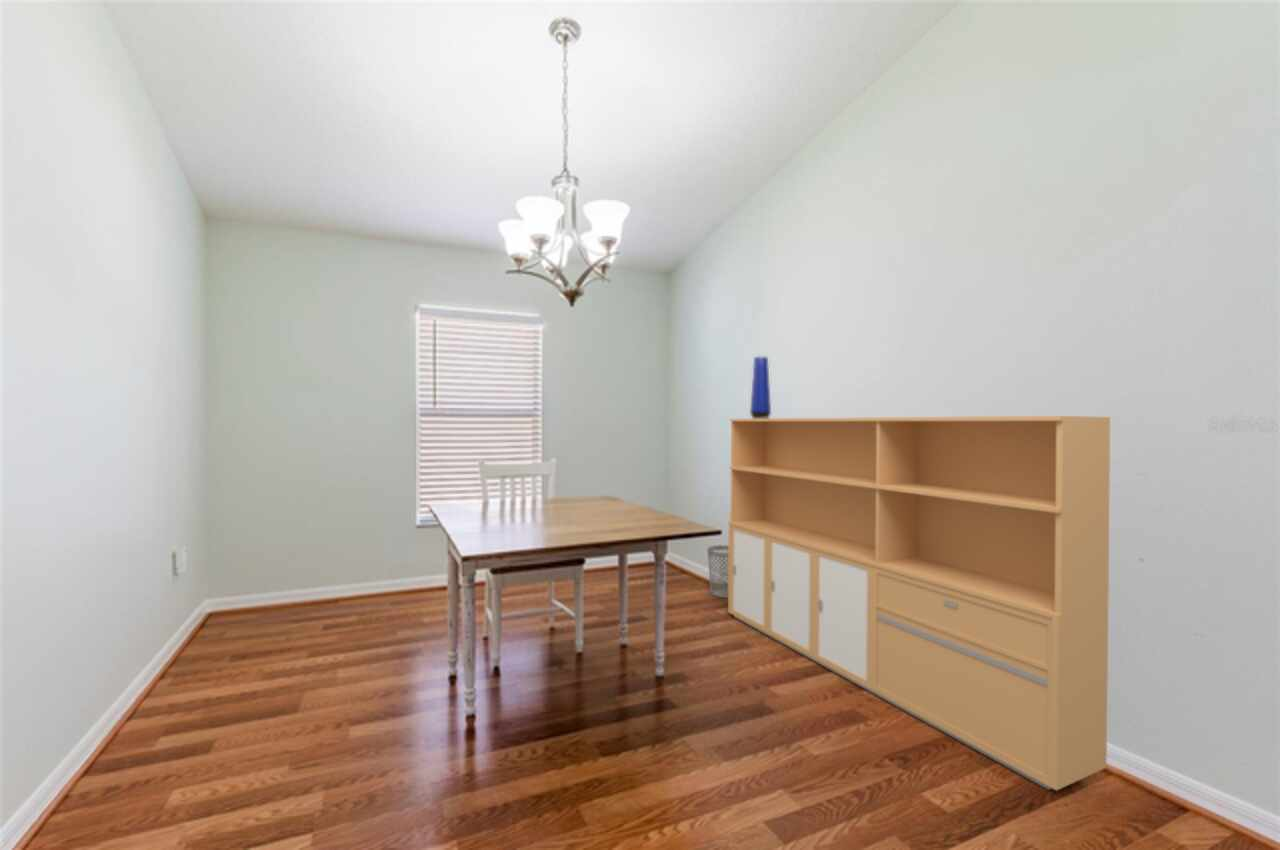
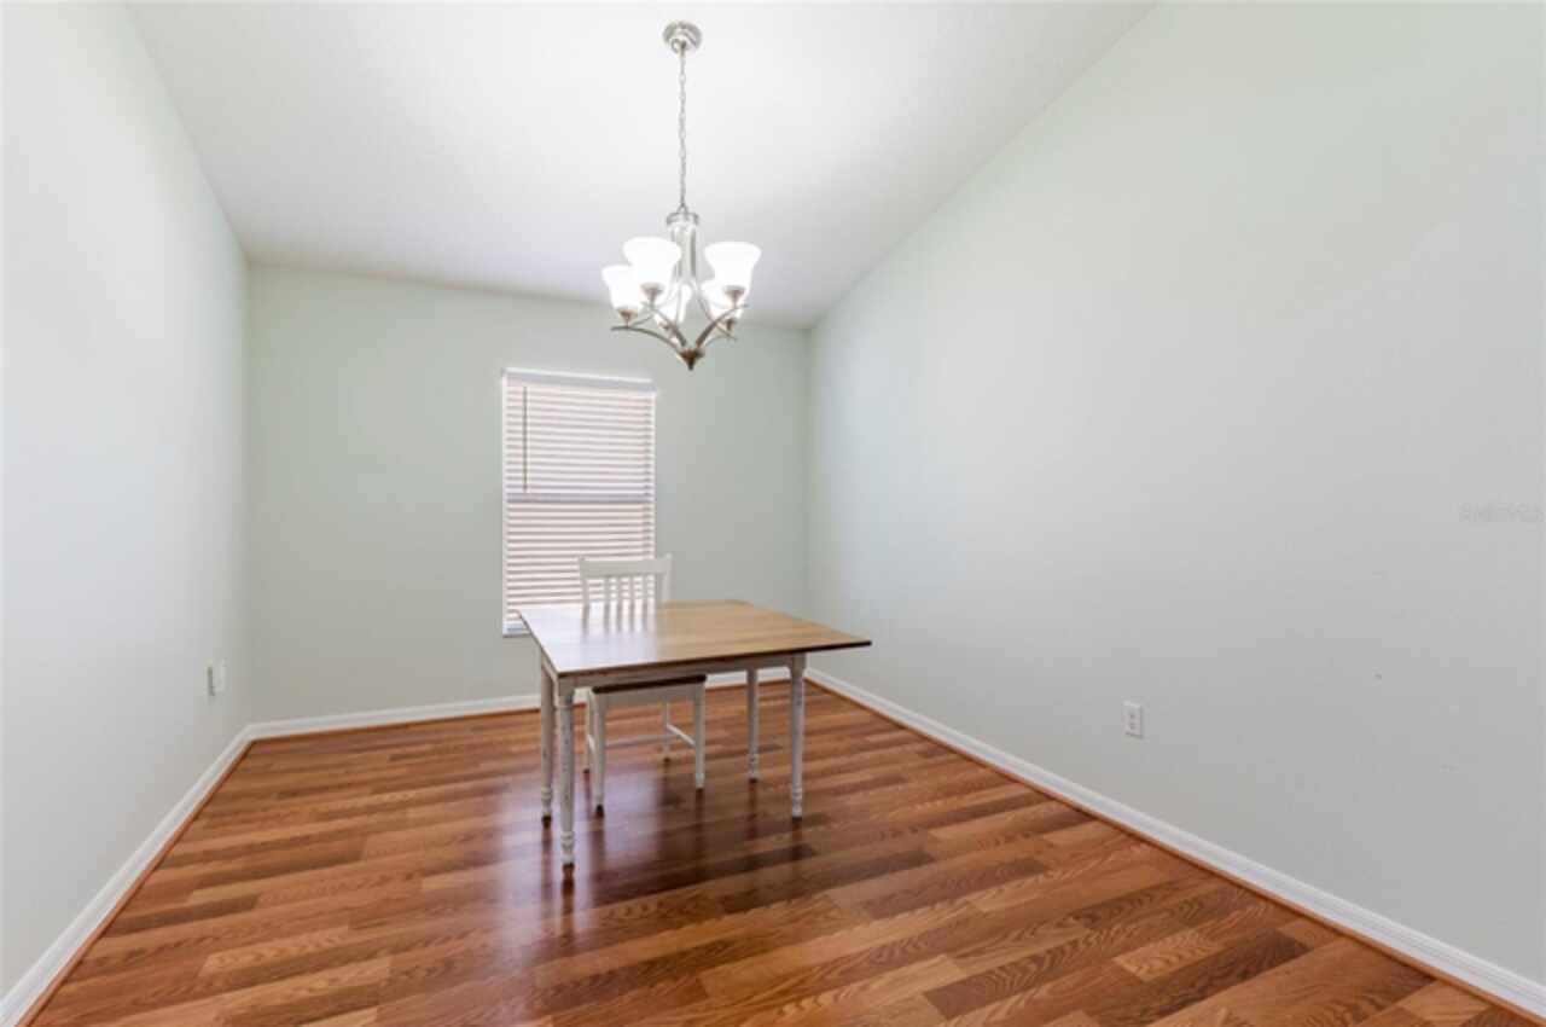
- storage cabinet (863, 545)
- wastebasket (725, 571)
- vase (760, 387)
